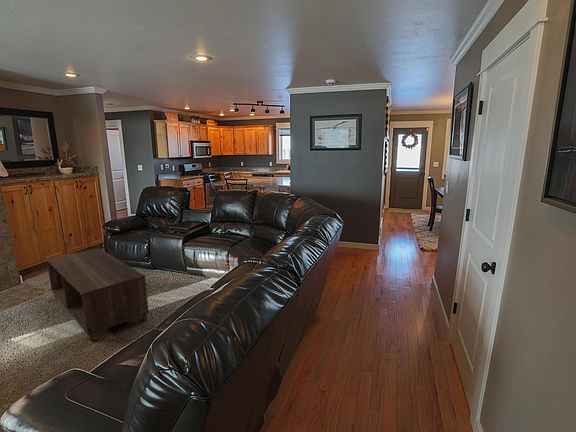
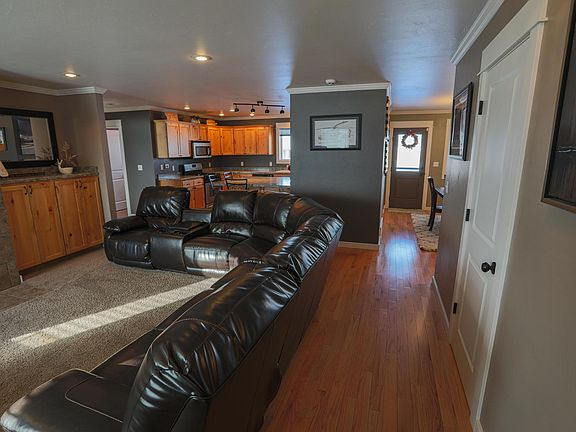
- coffee table (94, 287)
